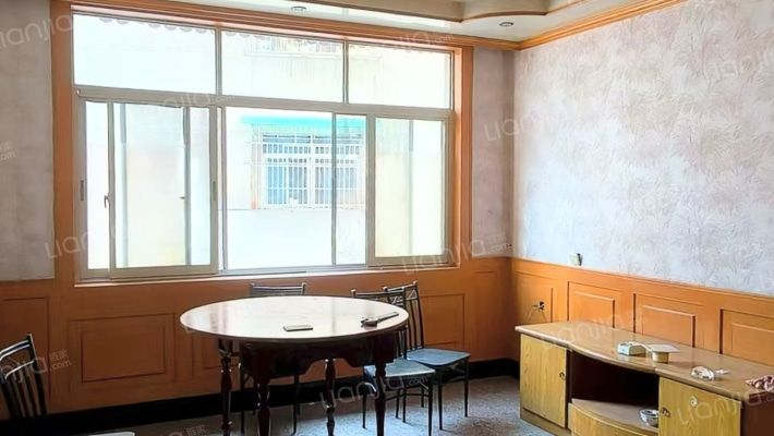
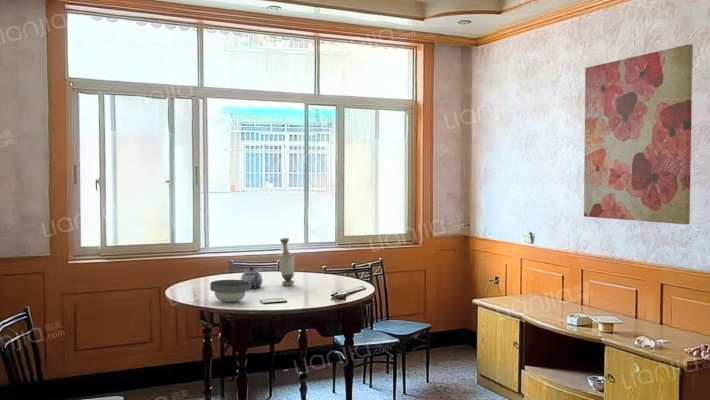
+ vase (286, 261)
+ wall art (632, 139)
+ teapot (251, 276)
+ bowl (230, 291)
